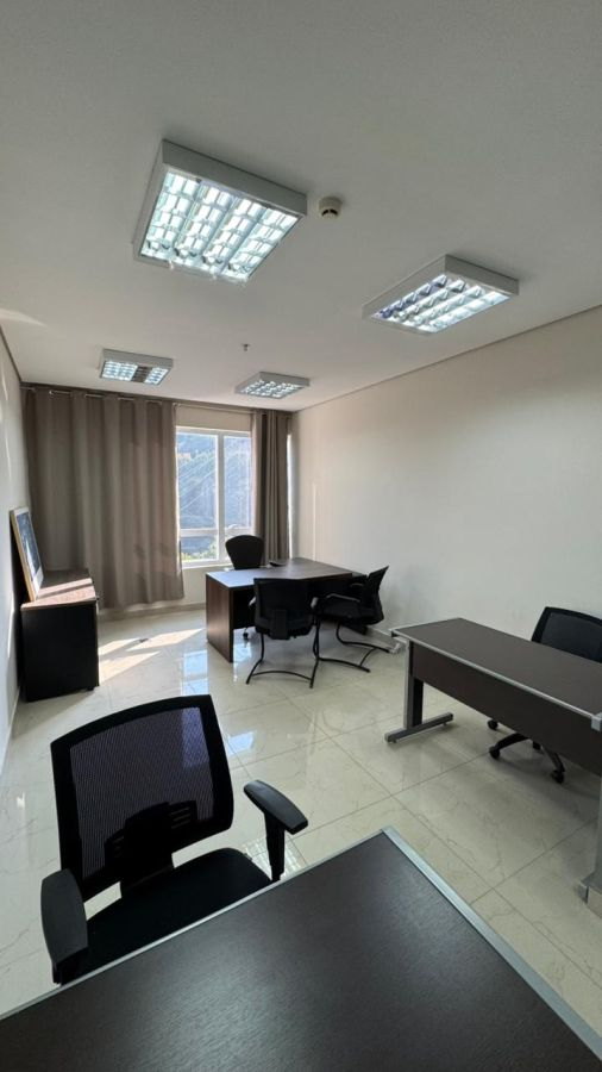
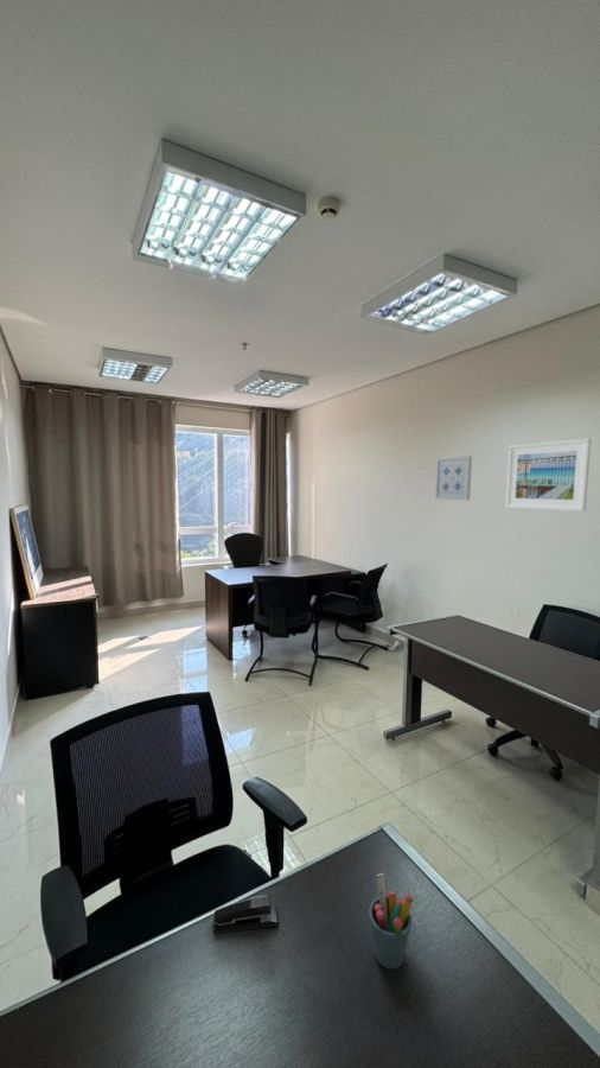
+ wall art (452, 478)
+ pen holder (390, 923)
+ stapler (245, 911)
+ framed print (544, 476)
